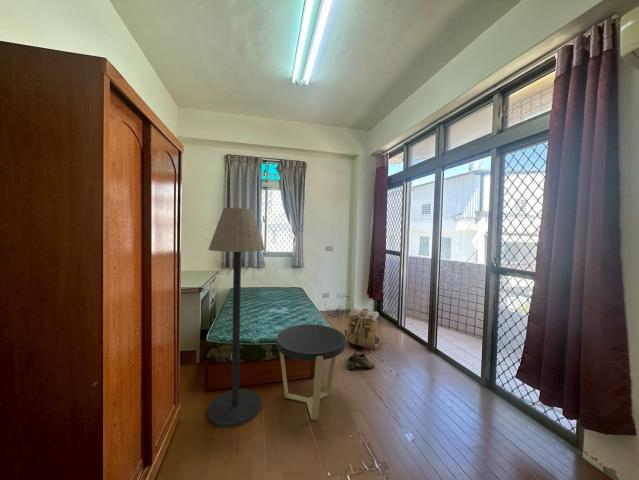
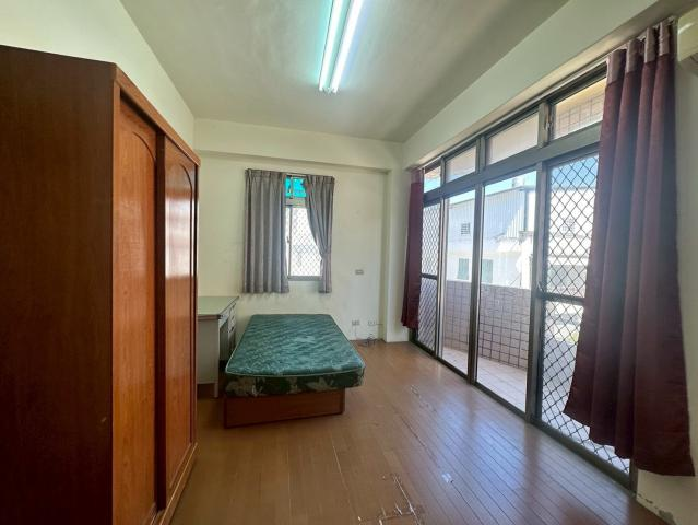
- shoe (360, 356)
- floor lamp (236, 309)
- backpack (362, 328)
- side table (315, 369)
